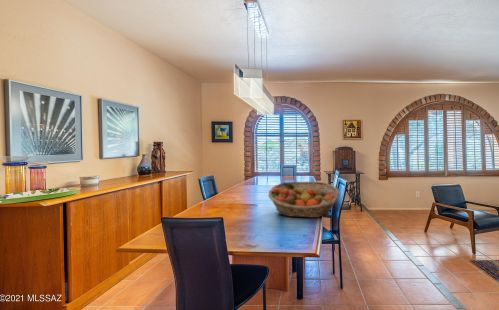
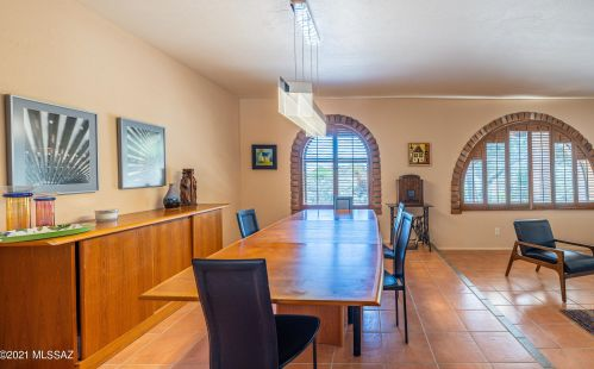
- fruit basket (303, 198)
